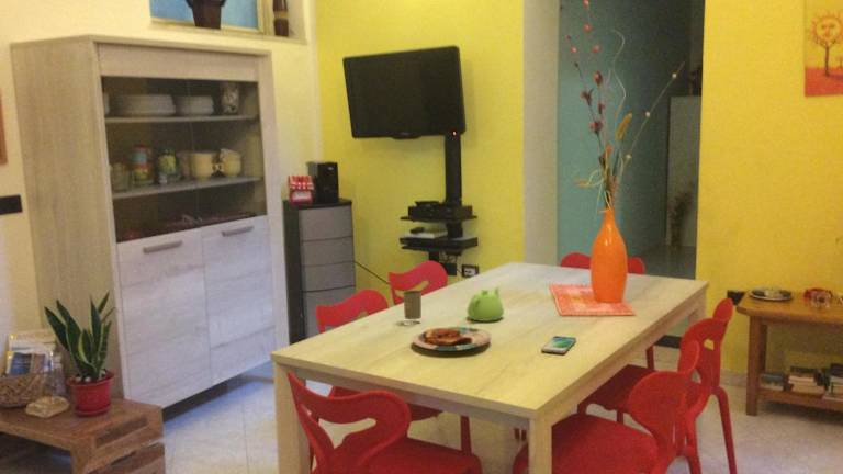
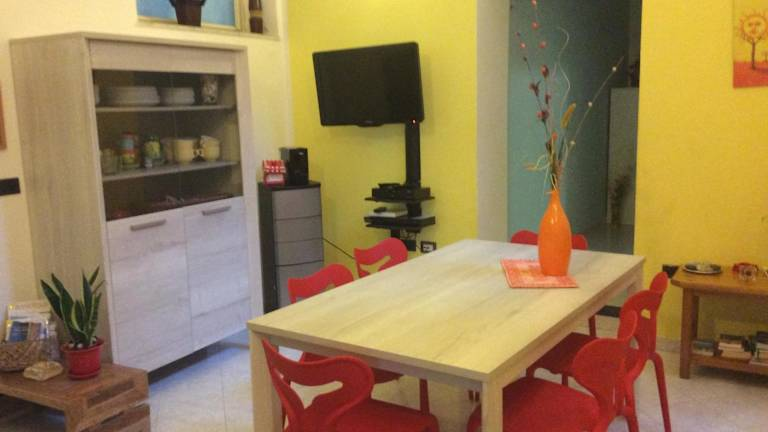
- smartphone (559, 343)
- teapot (486, 303)
- bottle (412, 291)
- plate (452, 338)
